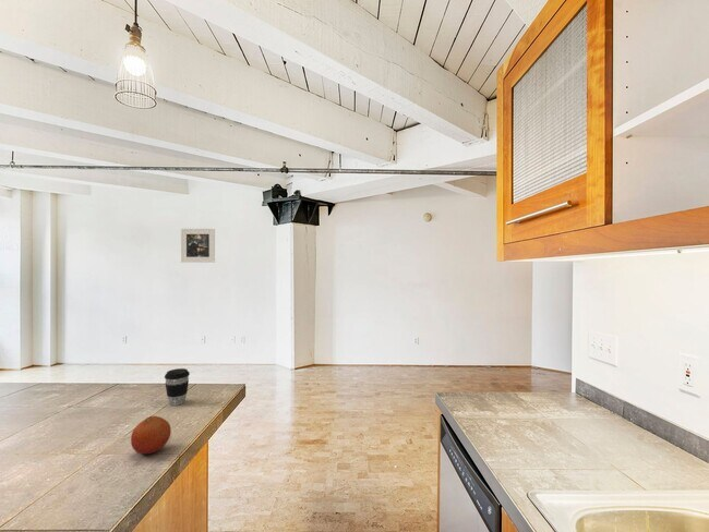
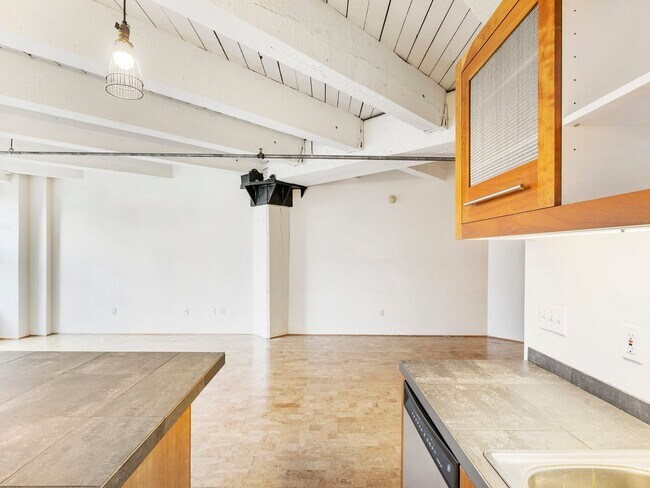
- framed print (197, 245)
- fruit (151, 434)
- coffee cup (177, 386)
